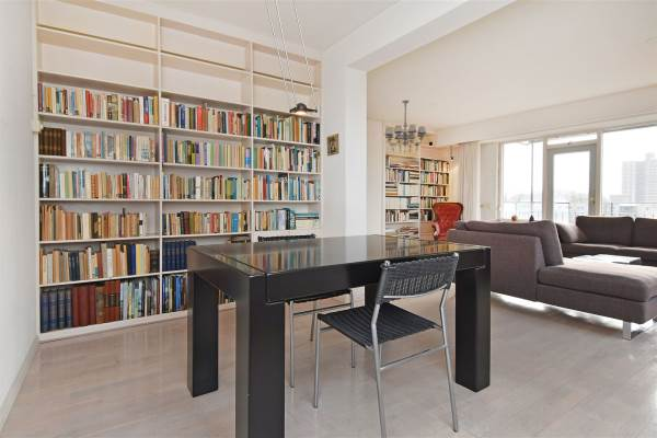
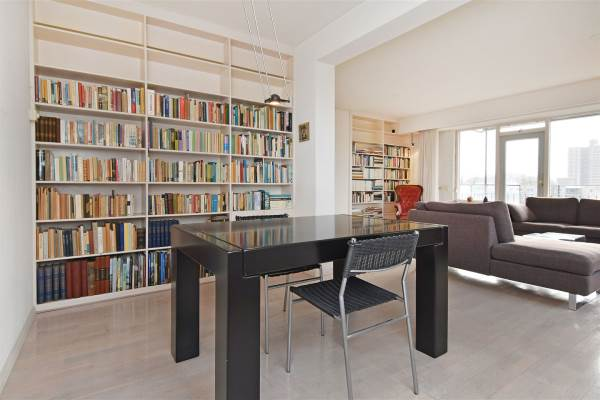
- chandelier (405, 127)
